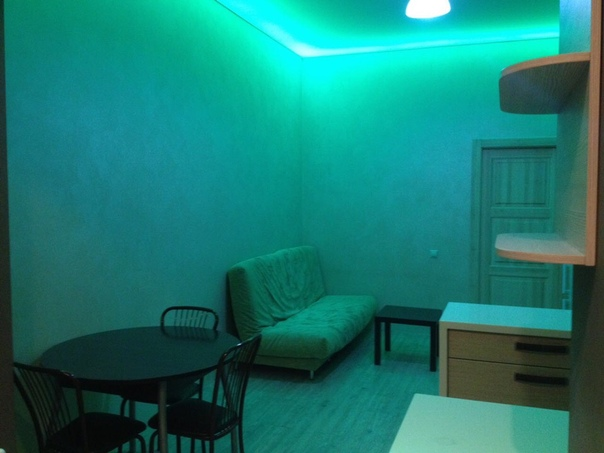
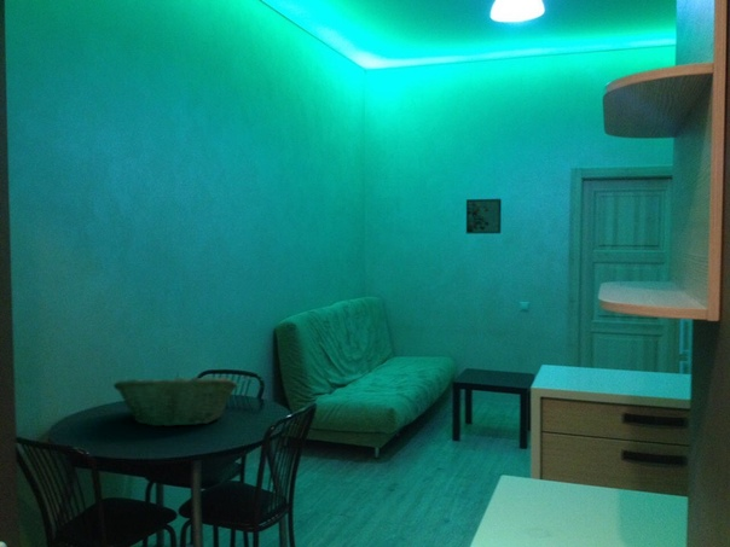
+ fruit basket (176, 394)
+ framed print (483, 216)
